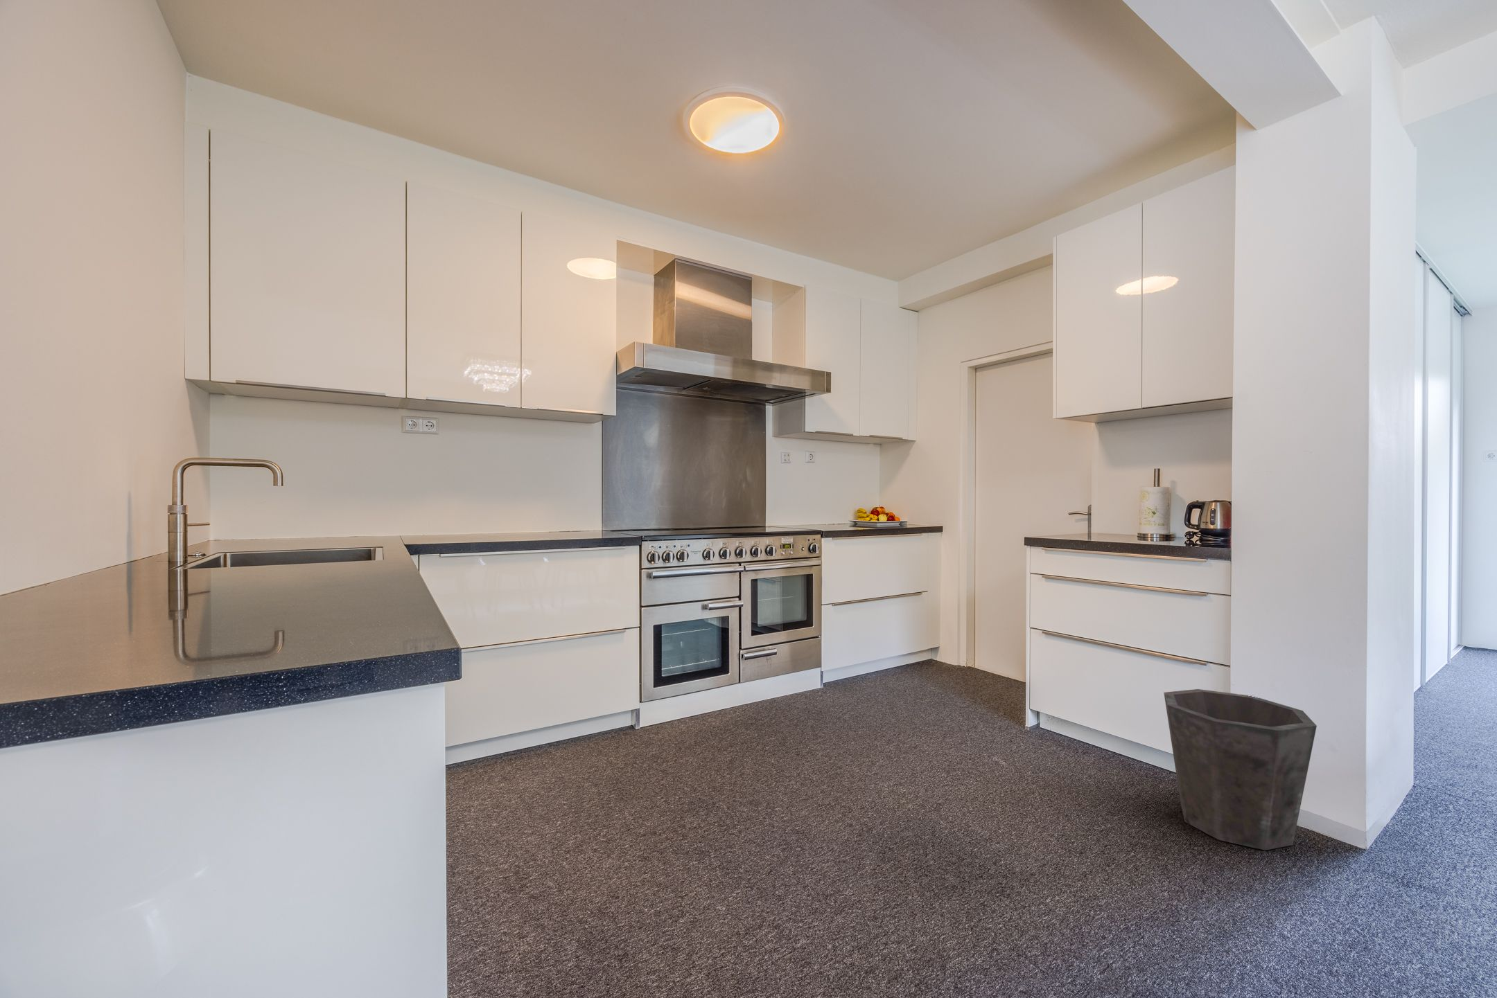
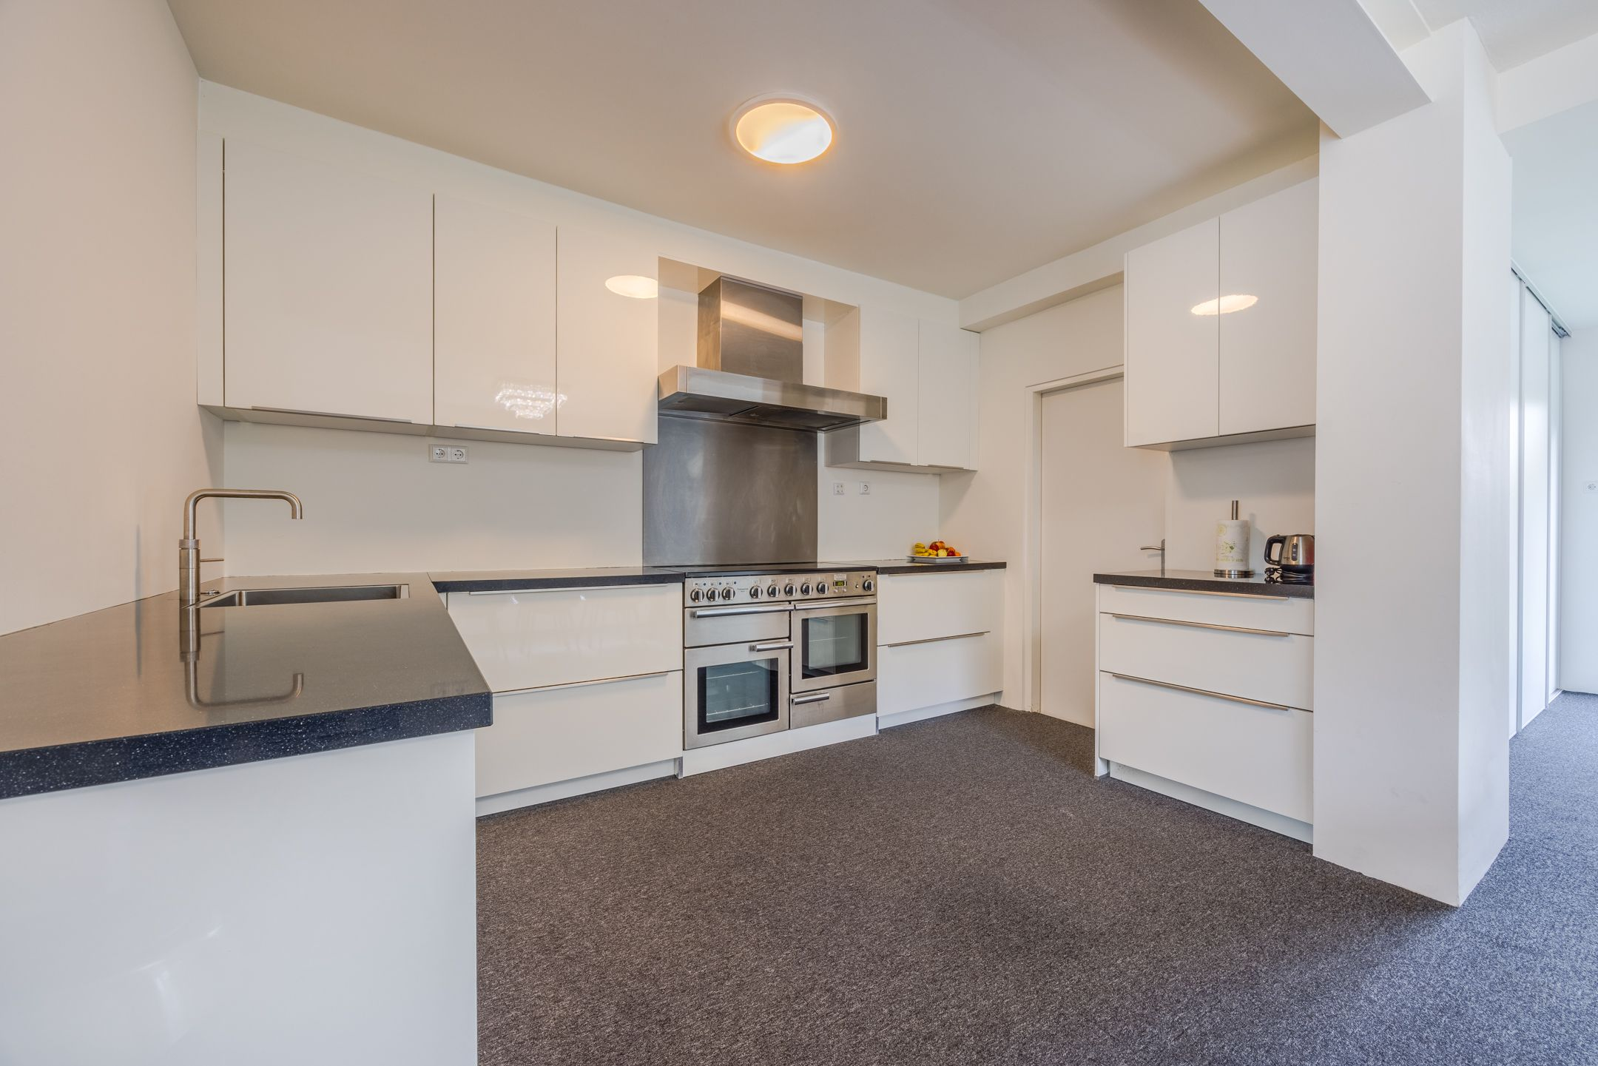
- waste bin (1234, 766)
